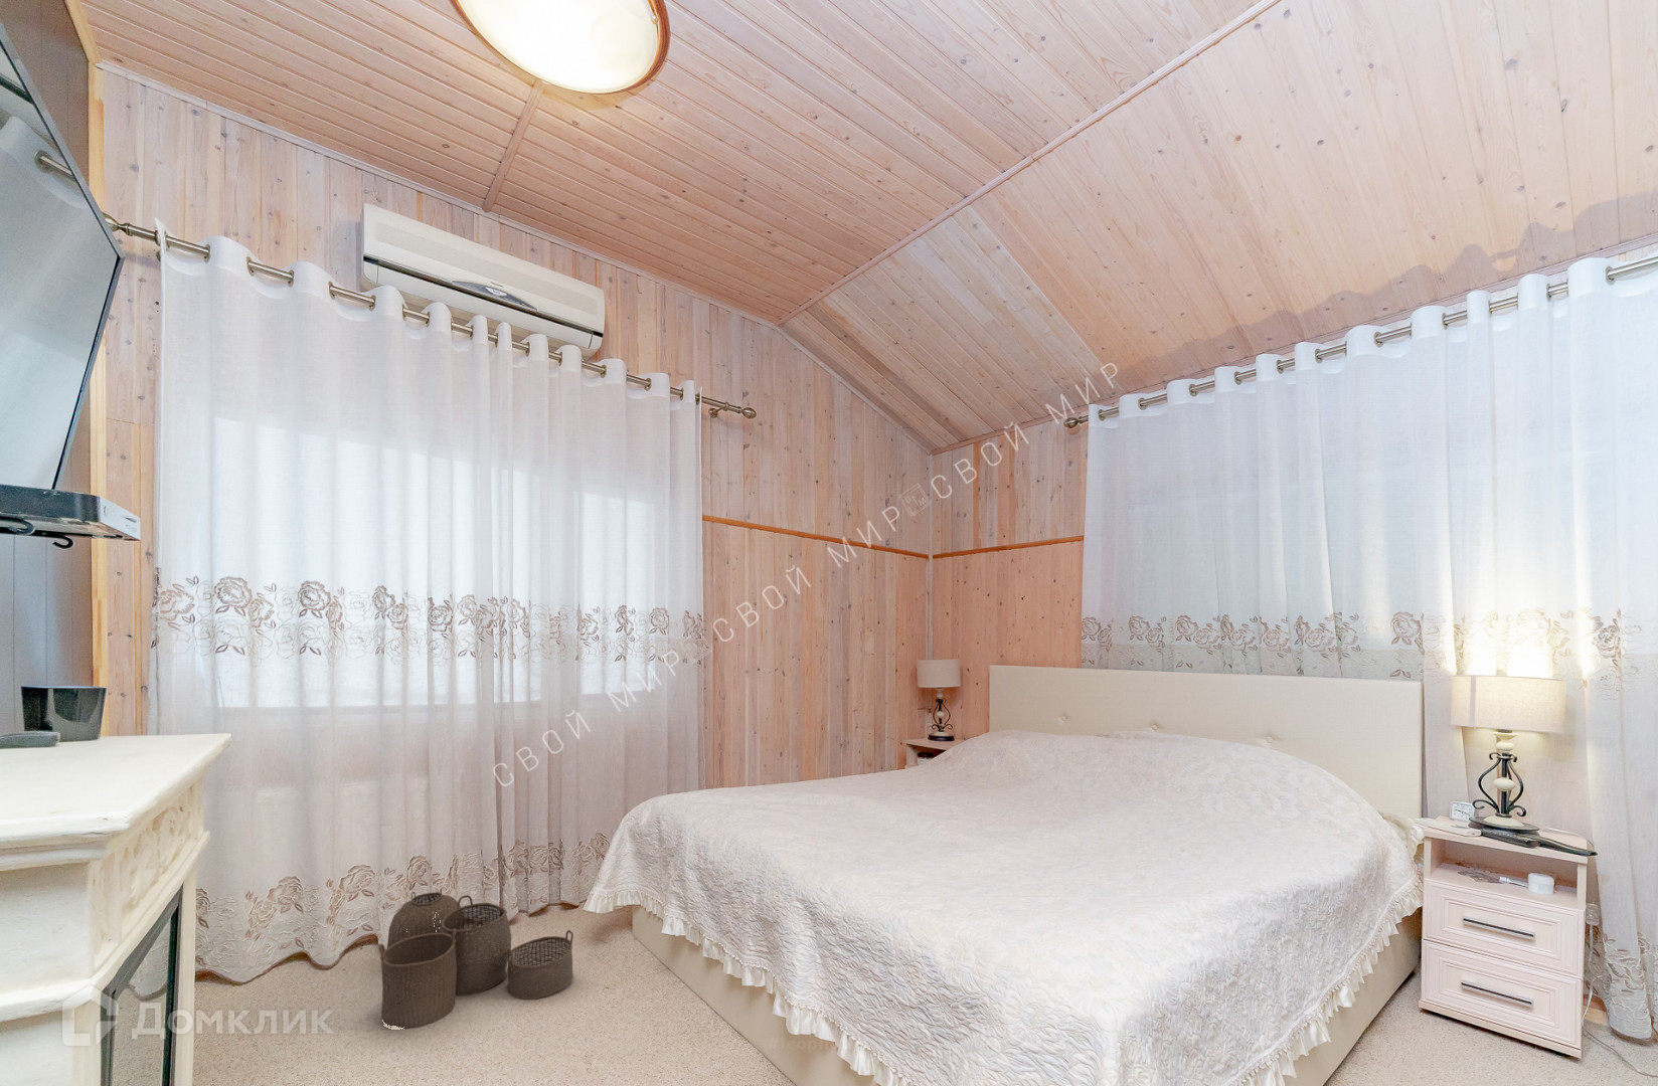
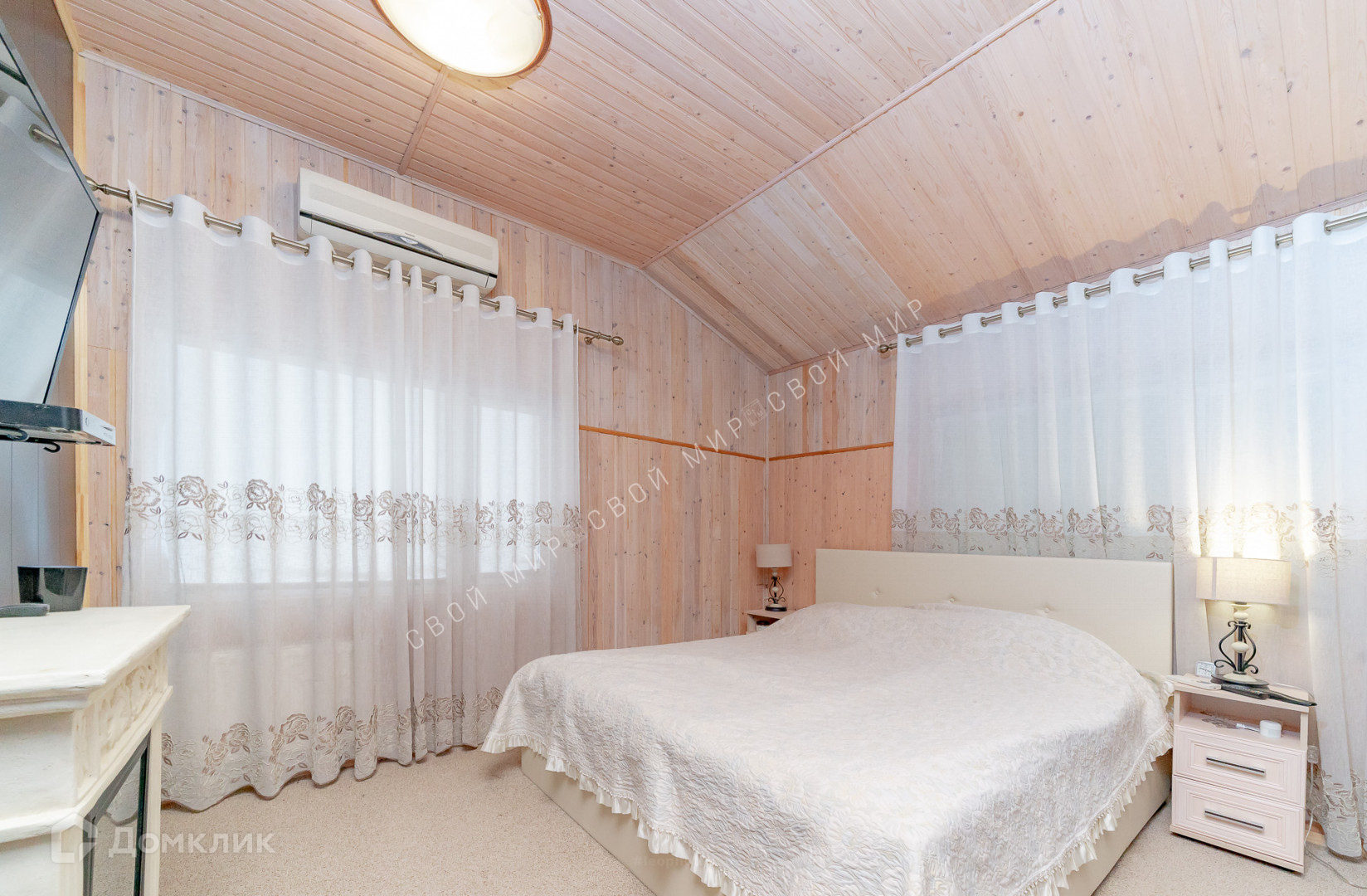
- woven basket (463, 937)
